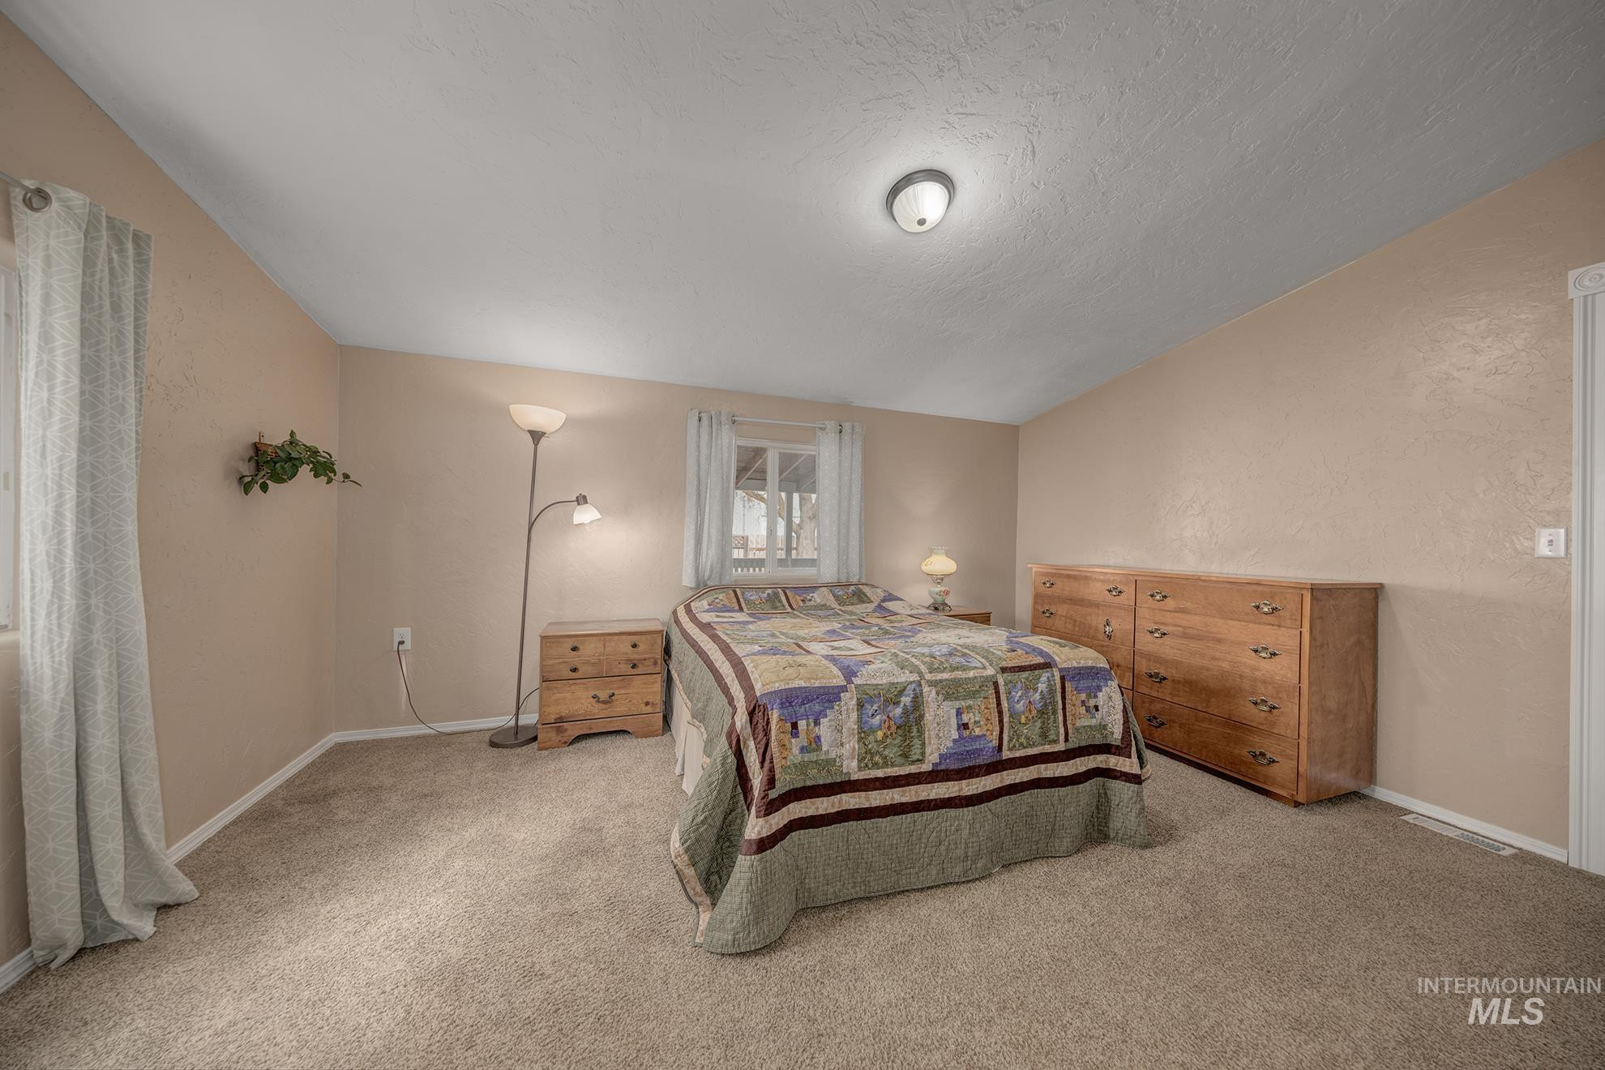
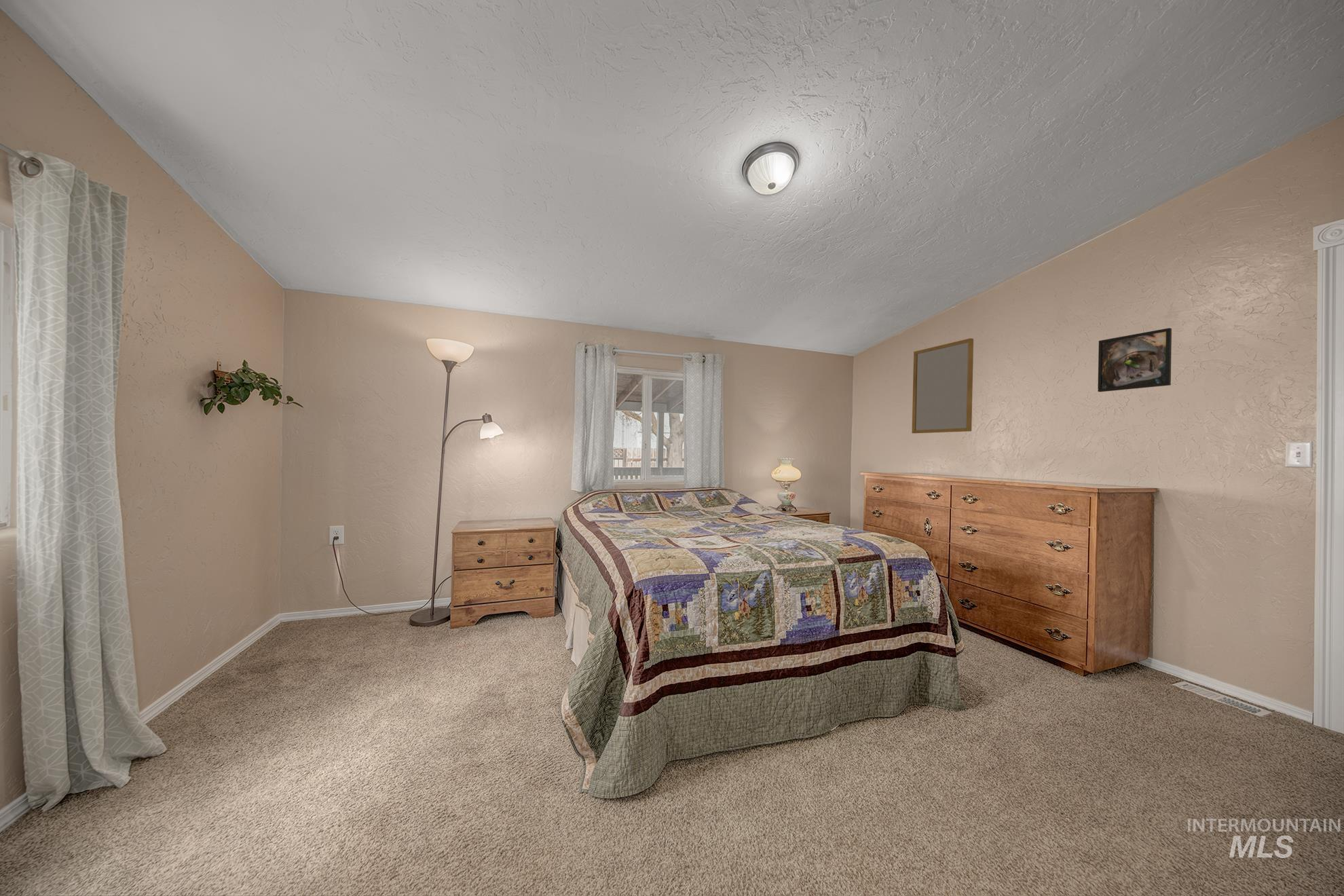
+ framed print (1132, 361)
+ home mirror (941, 388)
